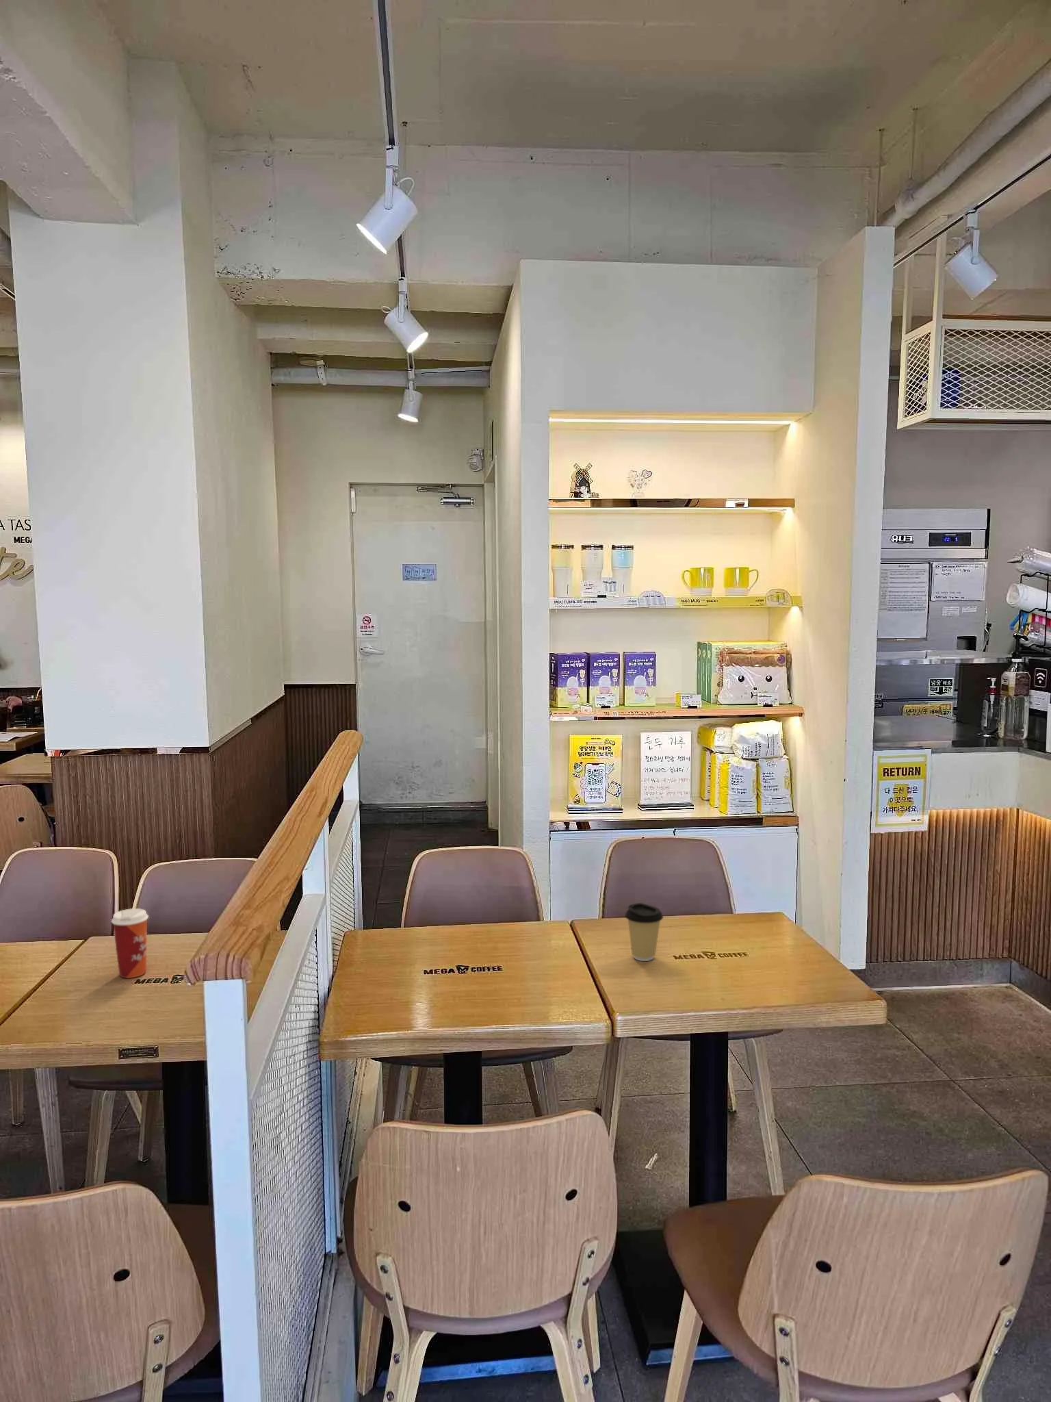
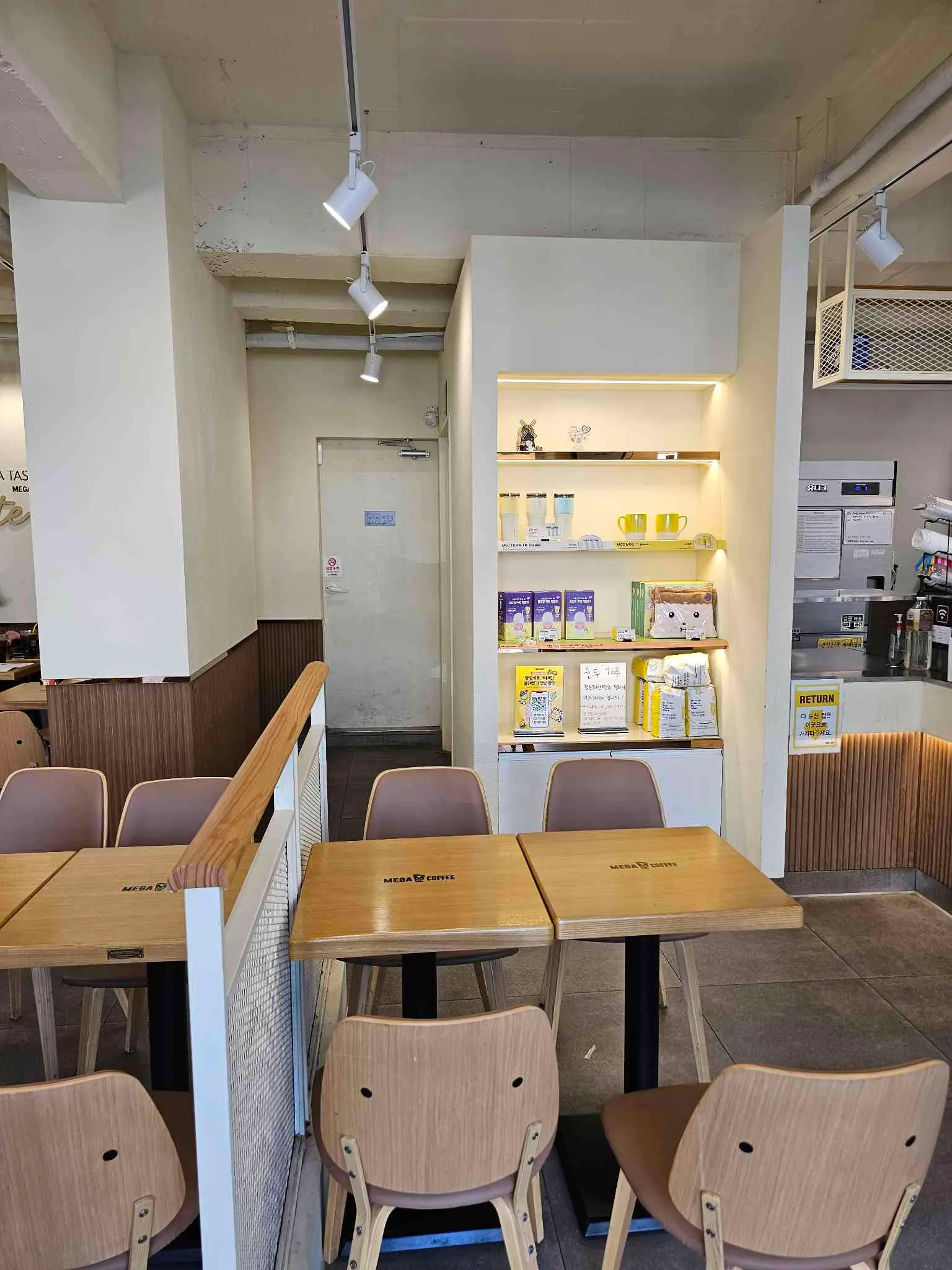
- coffee cup (644, 933)
- paper cup (131, 943)
